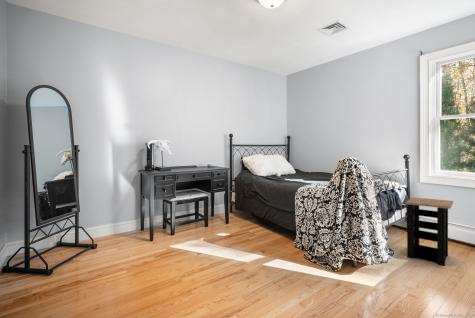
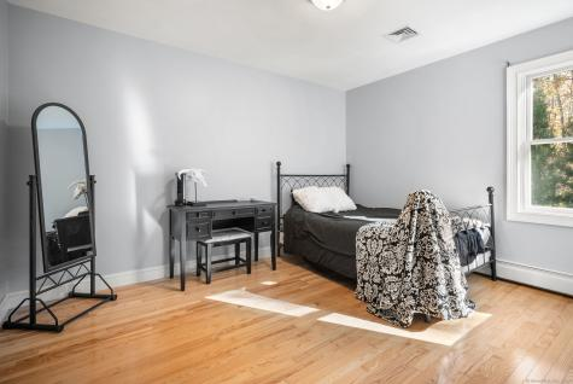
- side table (428, 228)
